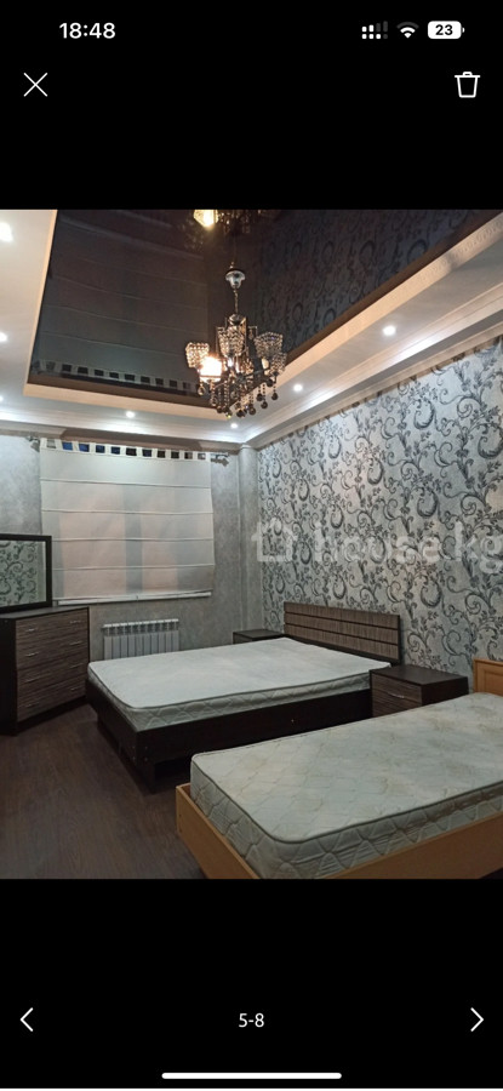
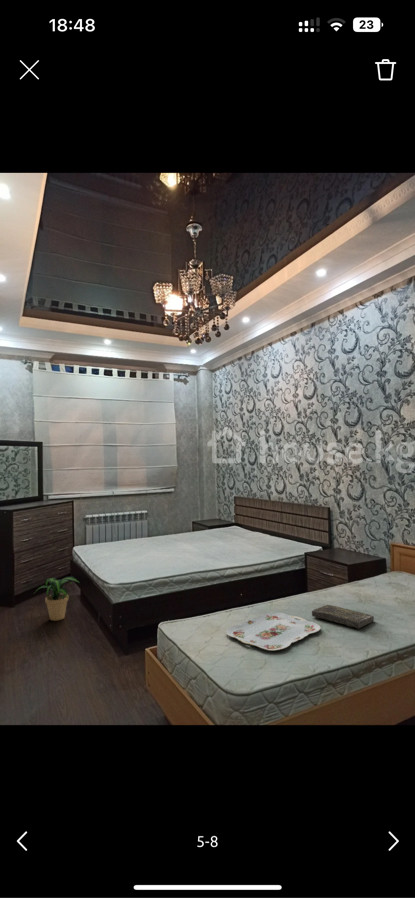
+ serving tray (273, 630)
+ book (342, 615)
+ potted plant (57, 598)
